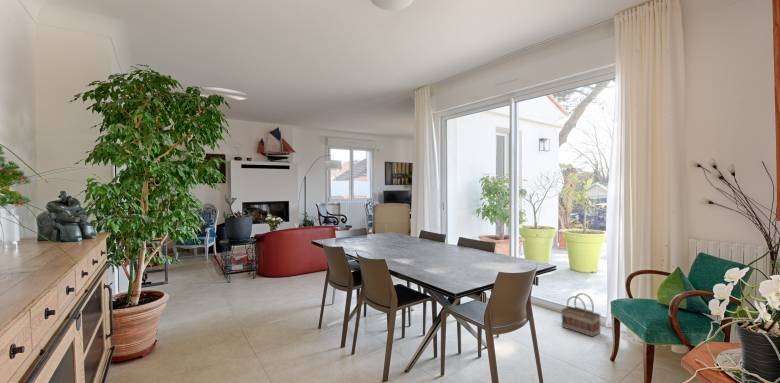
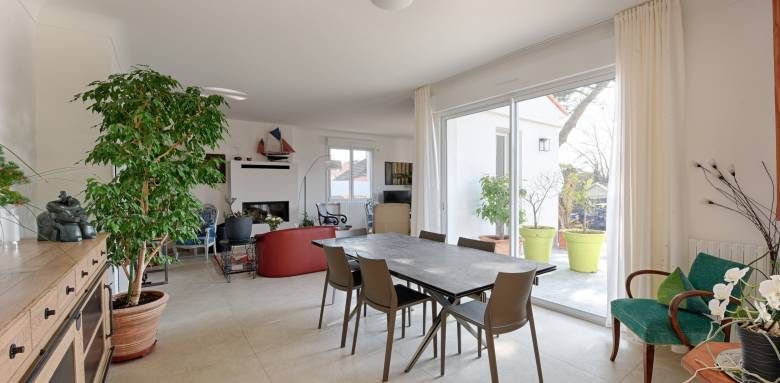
- basket (580, 312)
